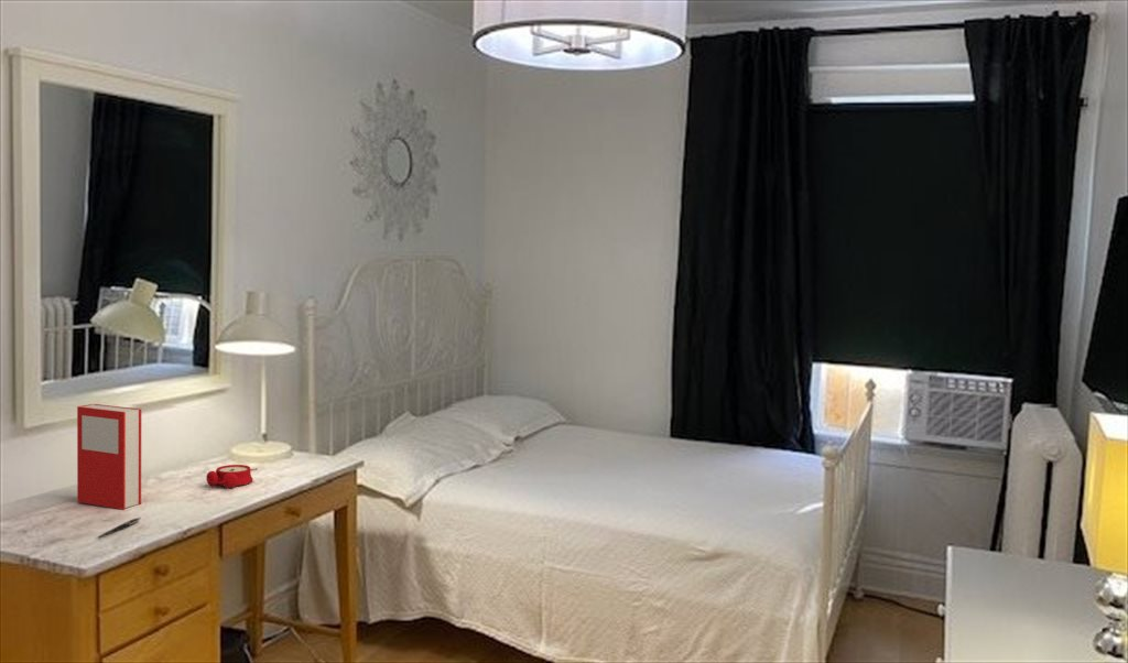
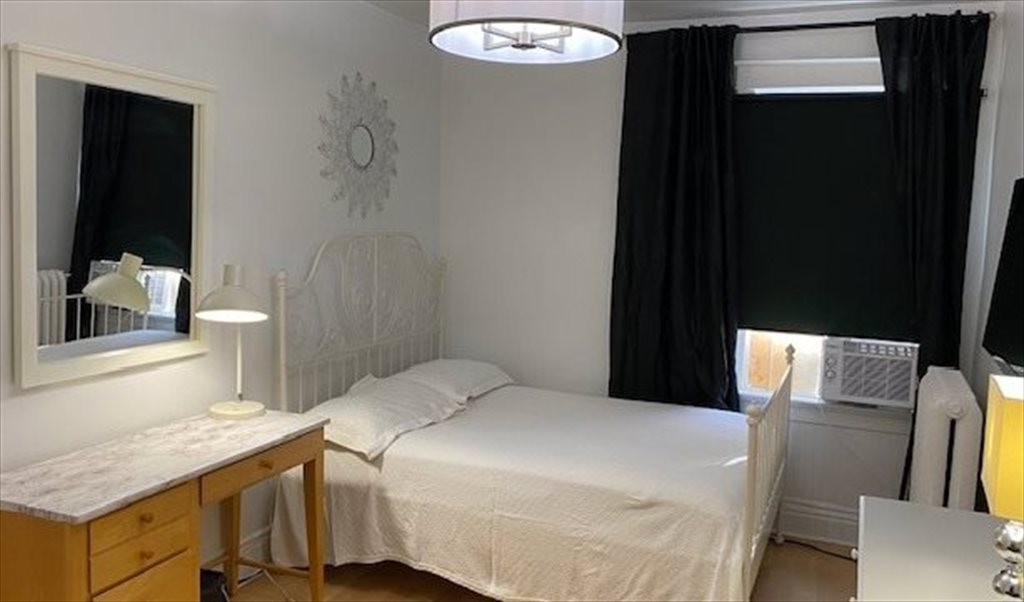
- pen (119, 526)
- alarm clock (229, 476)
- book (108, 455)
